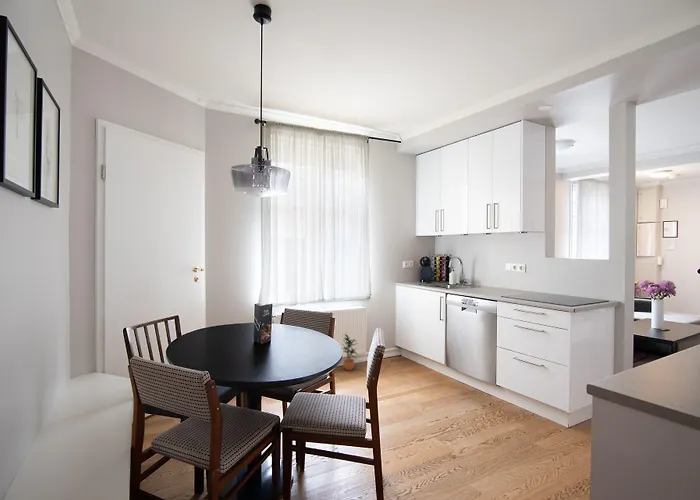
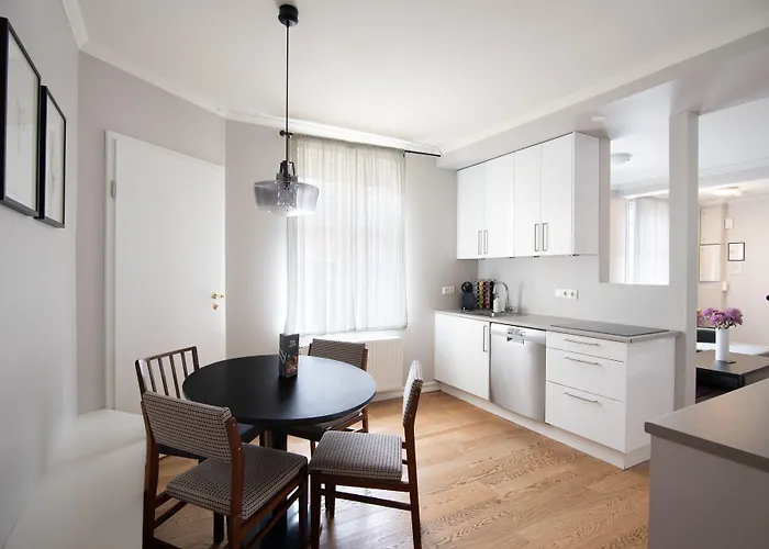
- potted plant (349, 350)
